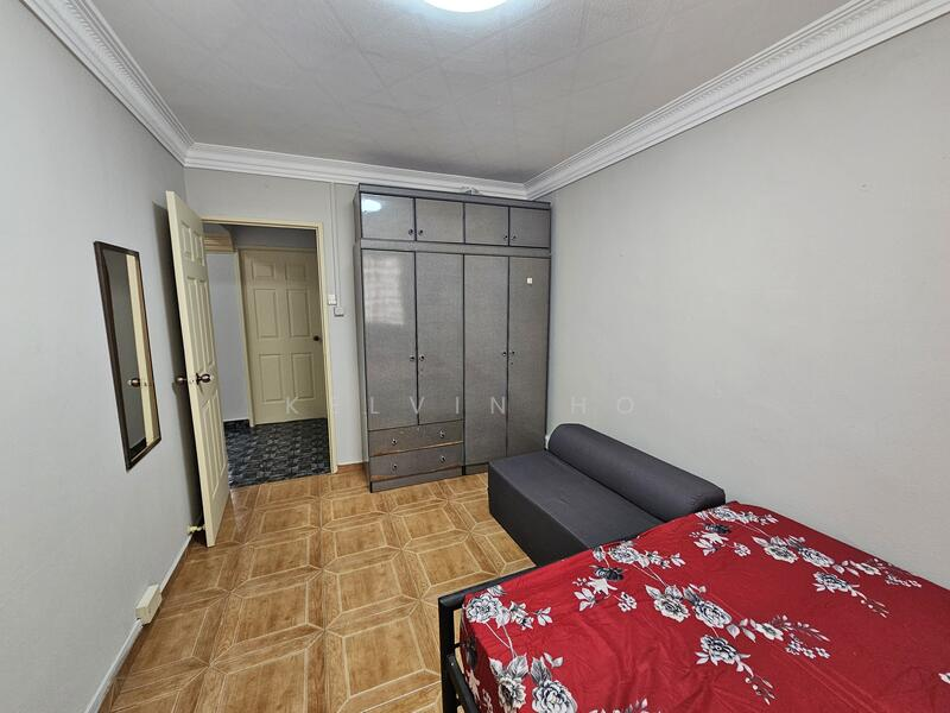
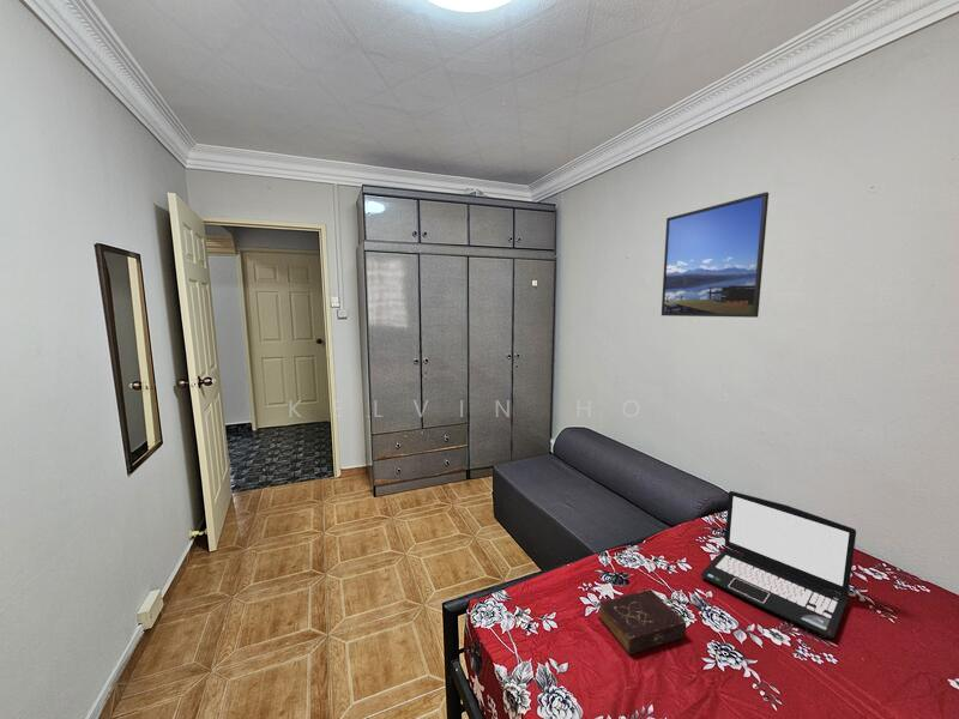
+ book (640, 620)
+ laptop (773, 554)
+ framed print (707, 262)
